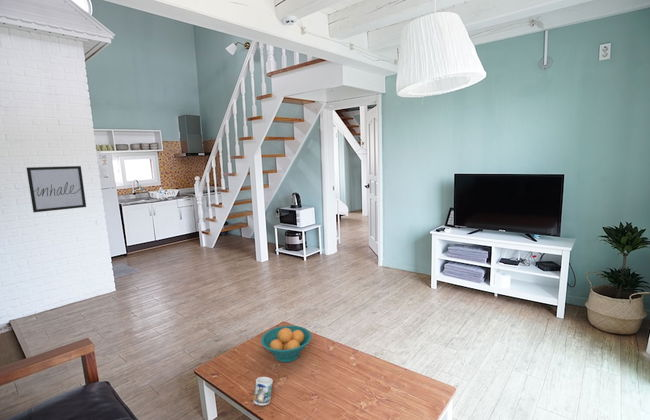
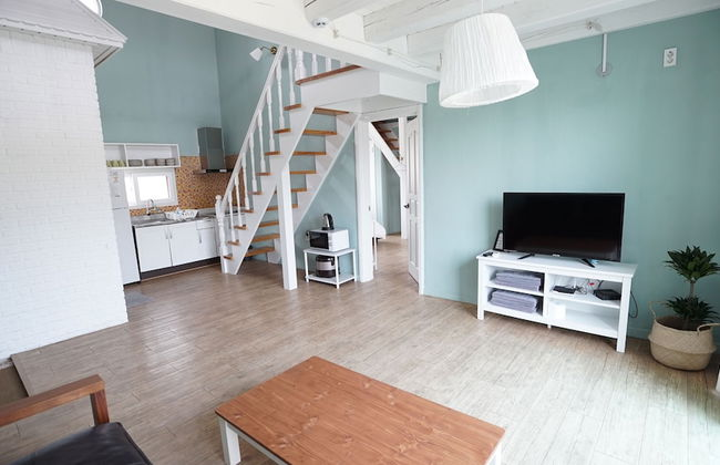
- wall art (57, 188)
- fruit bowl (286, 342)
- mug (262, 389)
